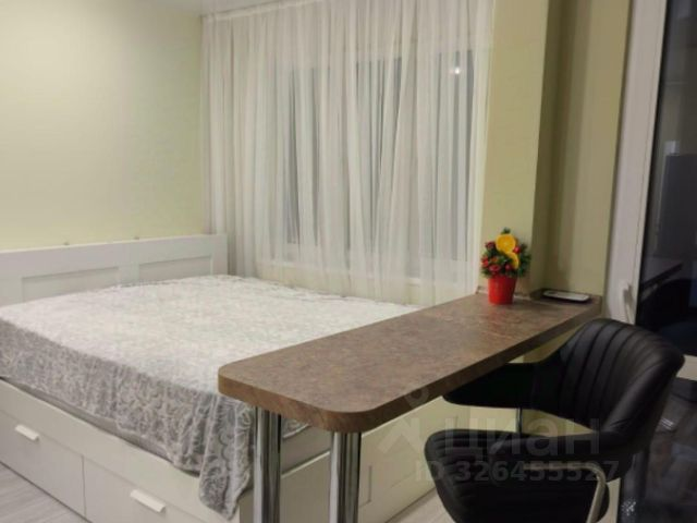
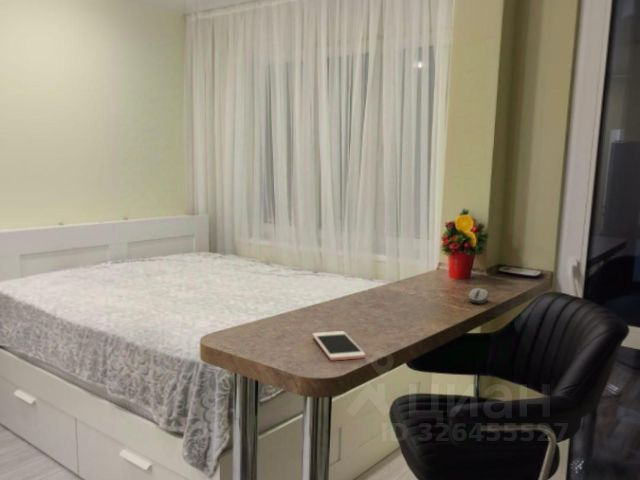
+ cell phone (337, 344)
+ computer mouse (478, 295)
